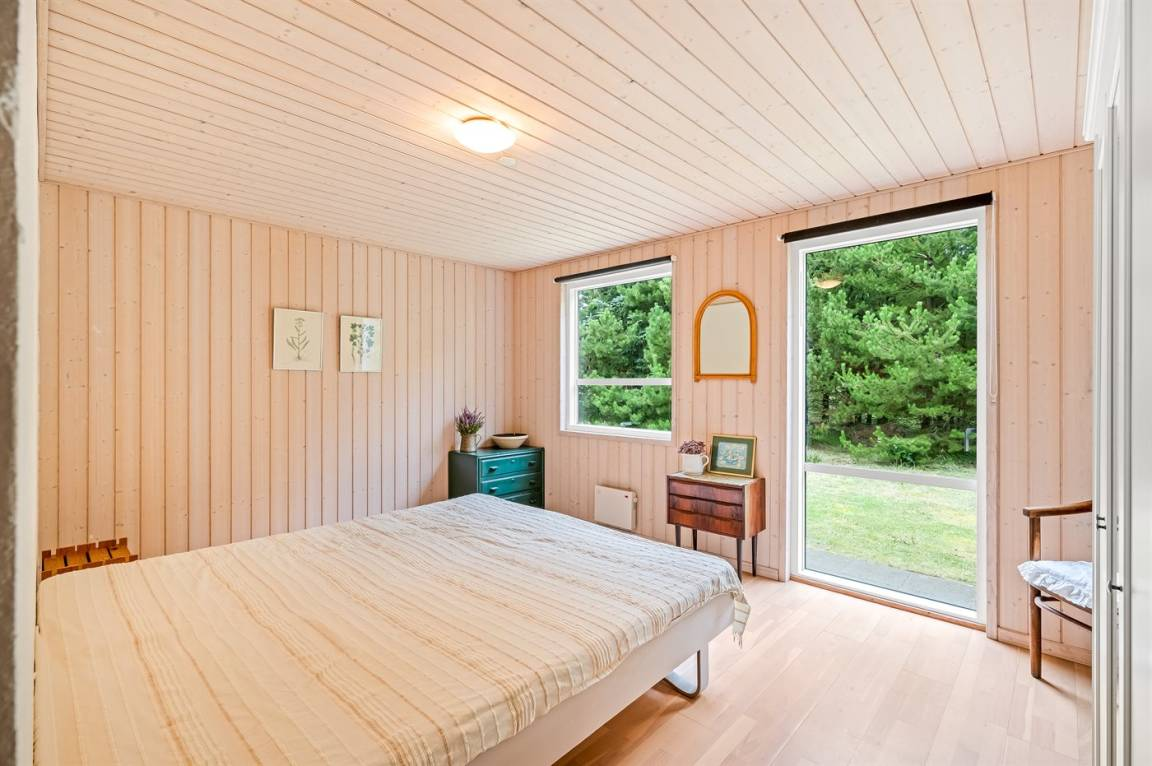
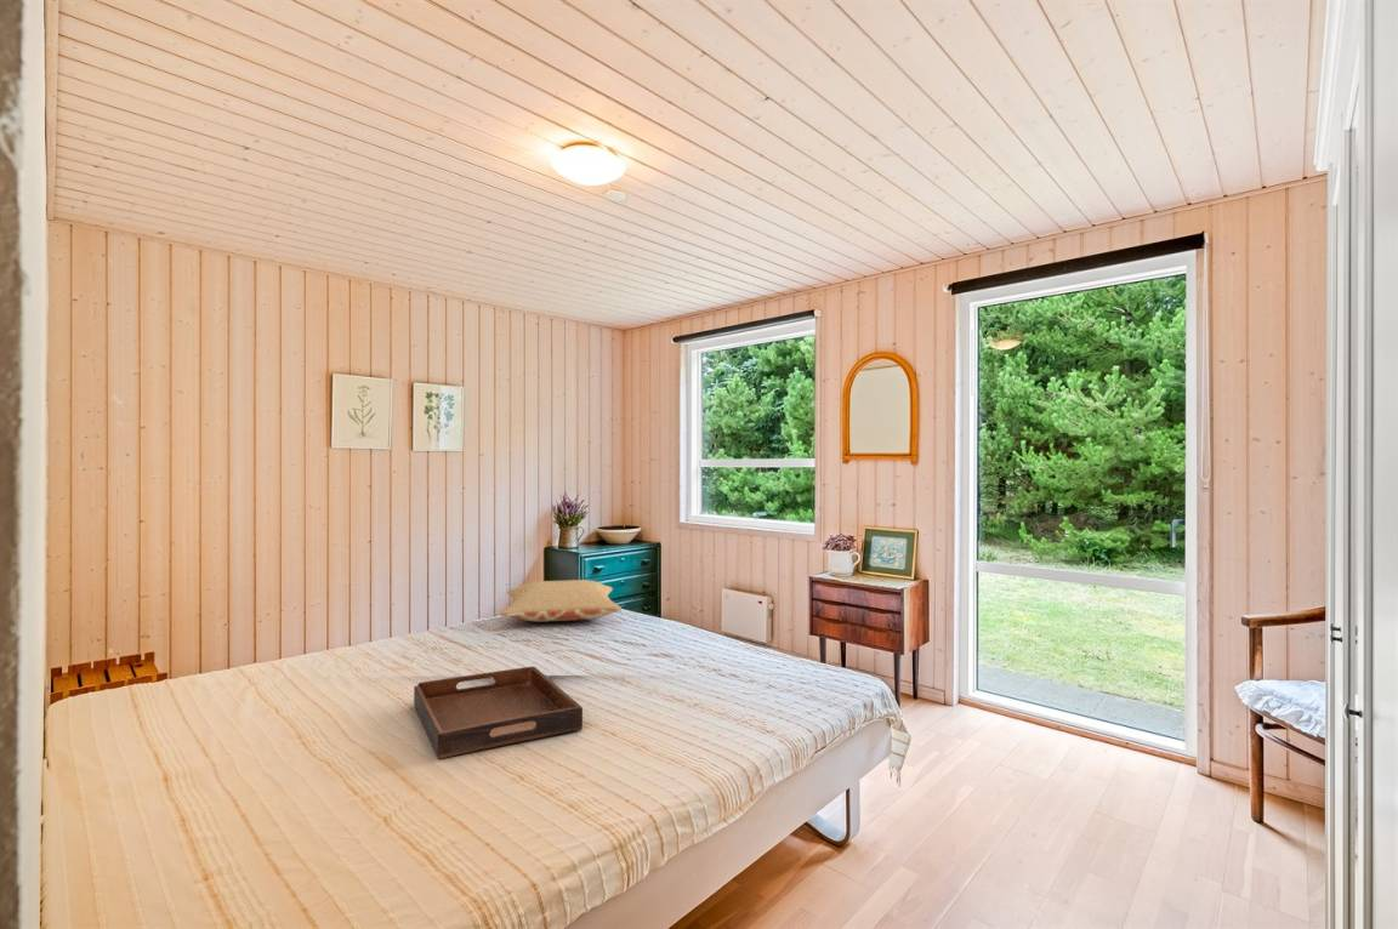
+ serving tray (493, 705)
+ pillow (561, 599)
